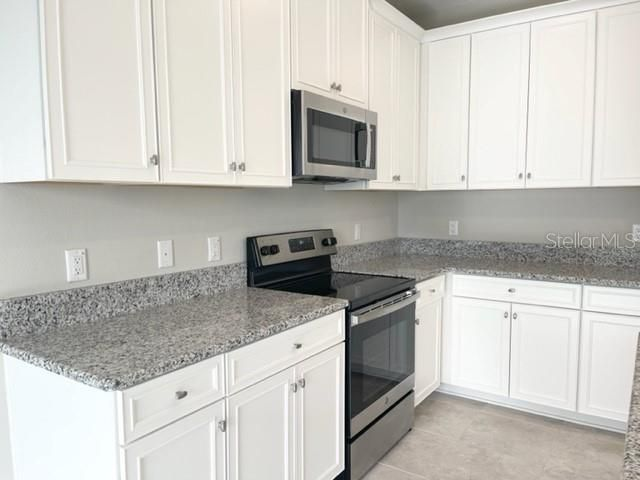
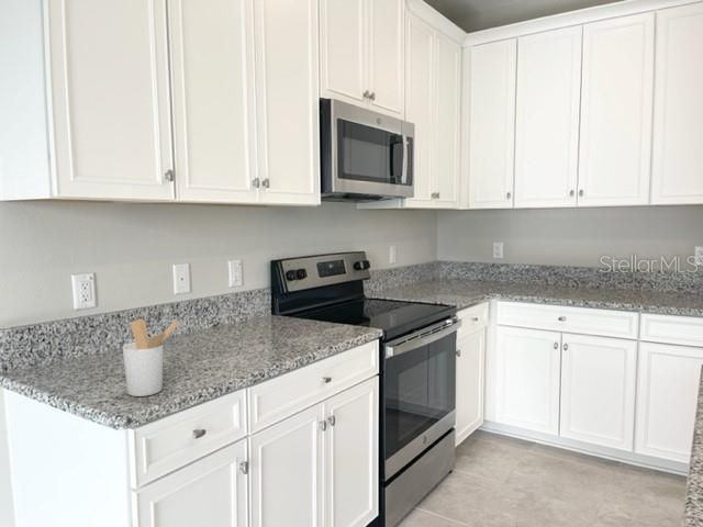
+ utensil holder (154, 355)
